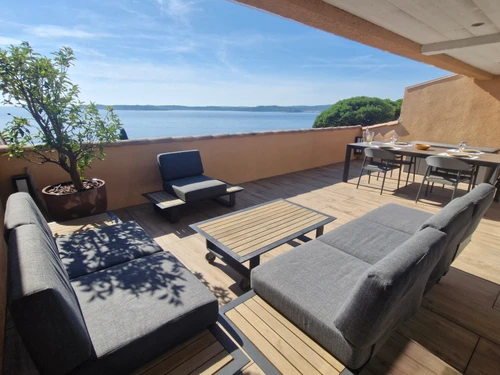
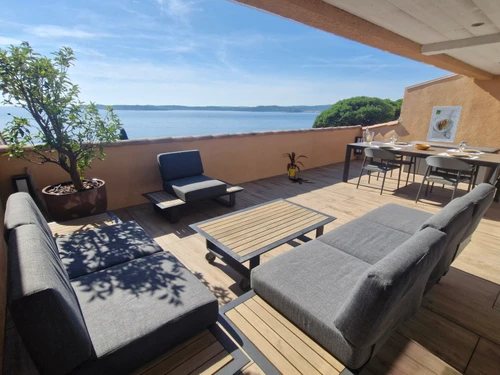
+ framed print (443, 124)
+ house plant (291, 165)
